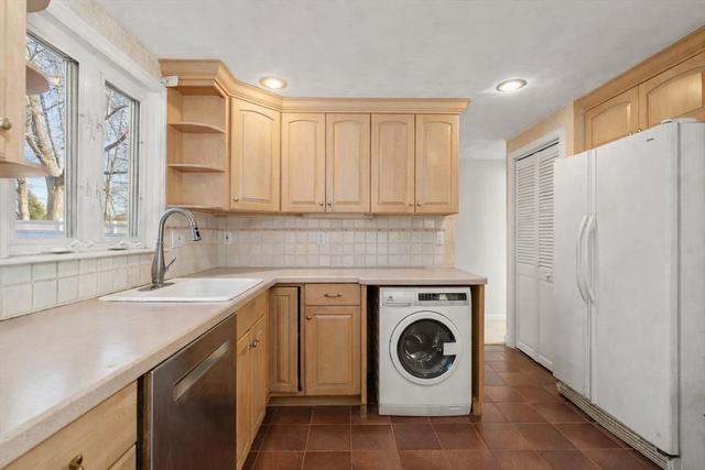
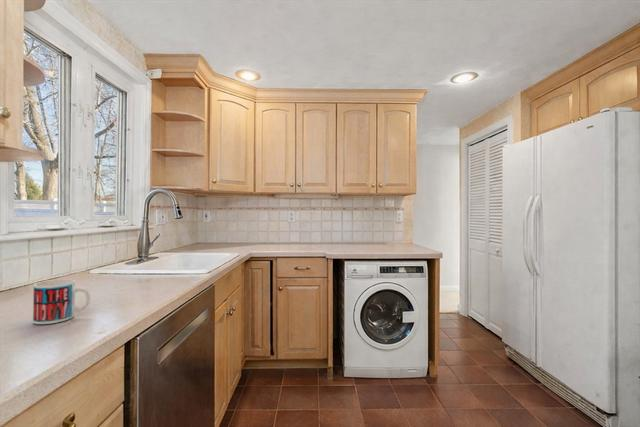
+ mug (62, 299)
